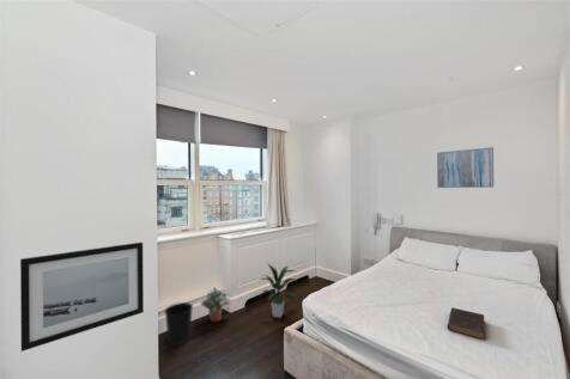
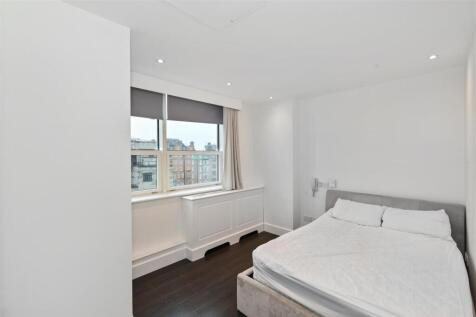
- indoor plant (279, 288)
- wastebasket (178, 323)
- book (466, 322)
- wall art (89, 288)
- wall art (463, 169)
- potted plant (216, 304)
